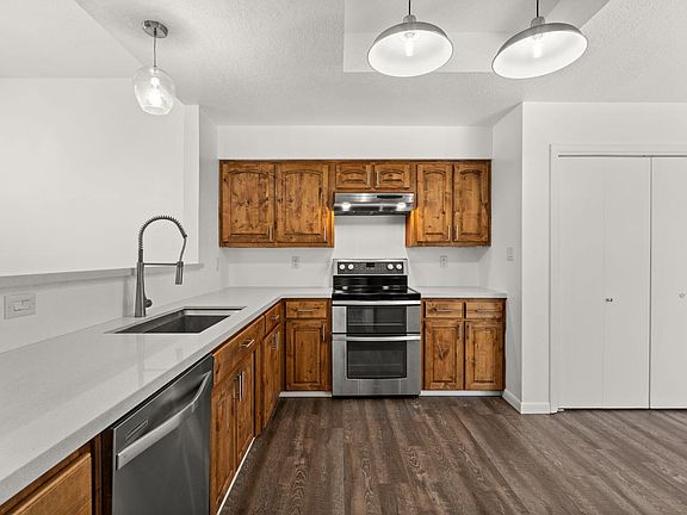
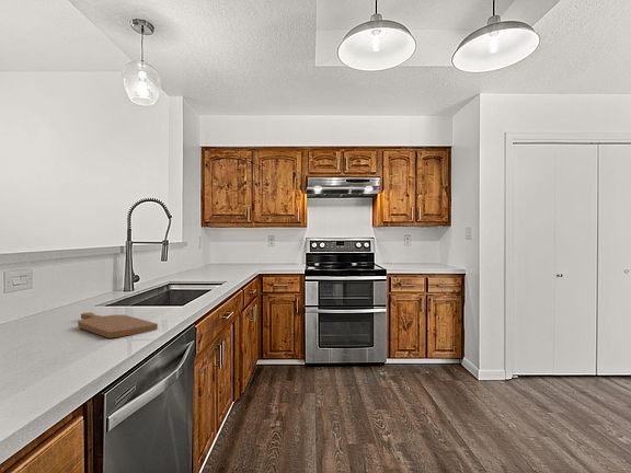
+ cutting board (107, 322)
